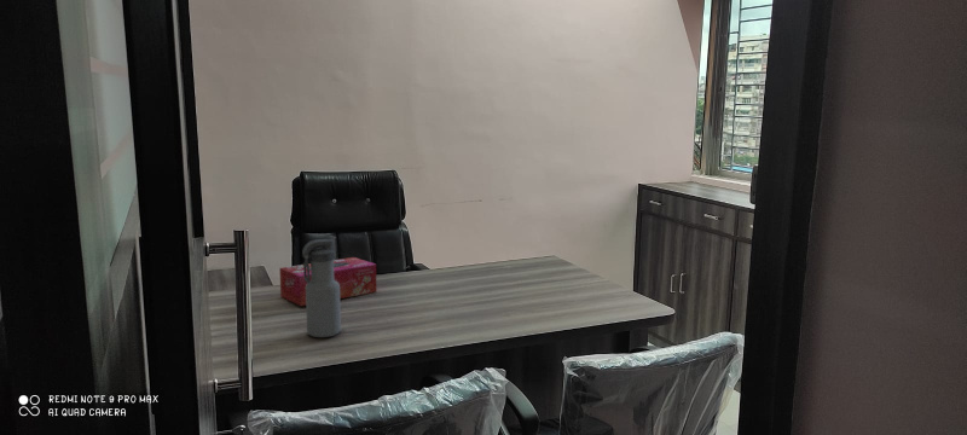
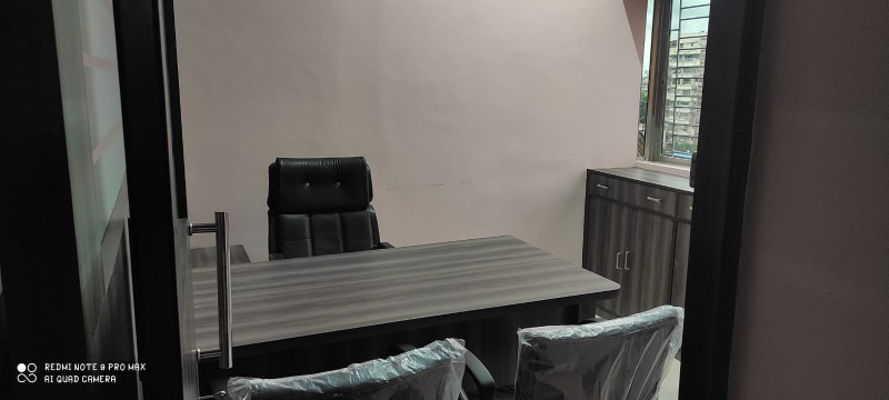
- tissue box (334, 278)
- water bottle (322, 286)
